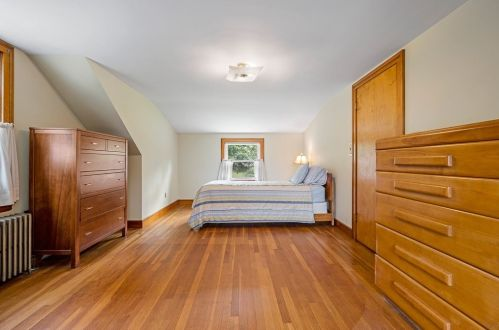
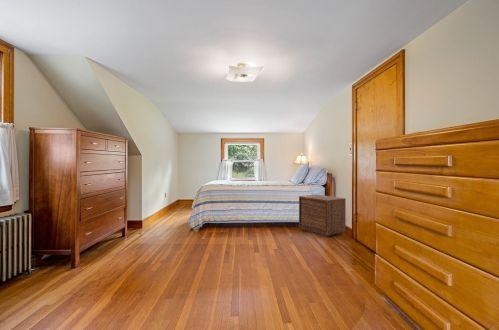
+ nightstand (321, 214)
